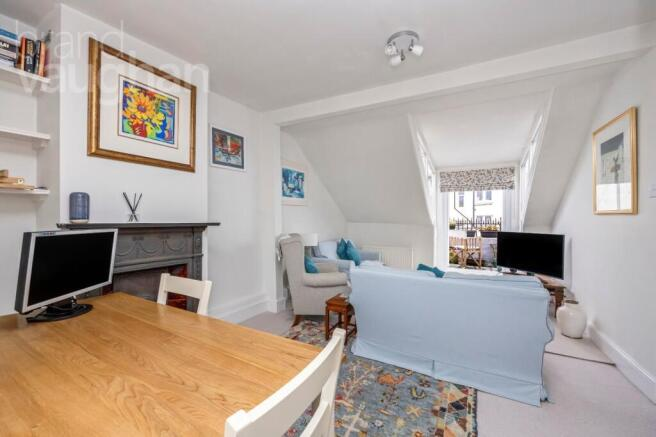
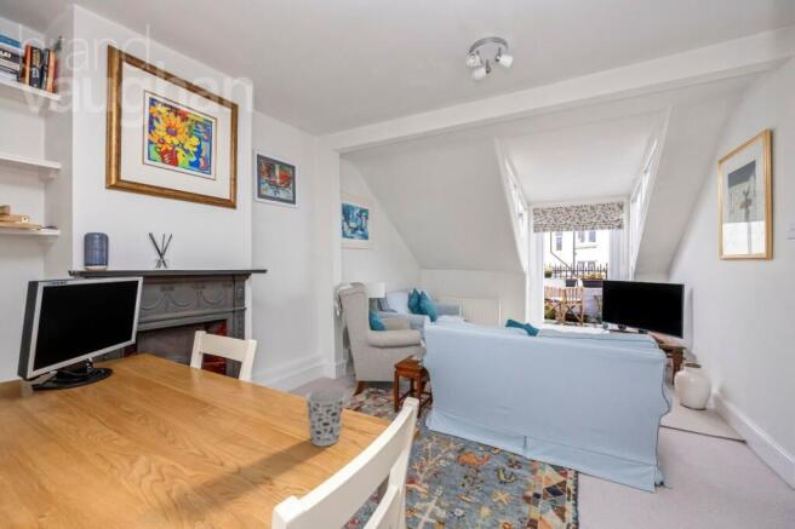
+ cup (325, 416)
